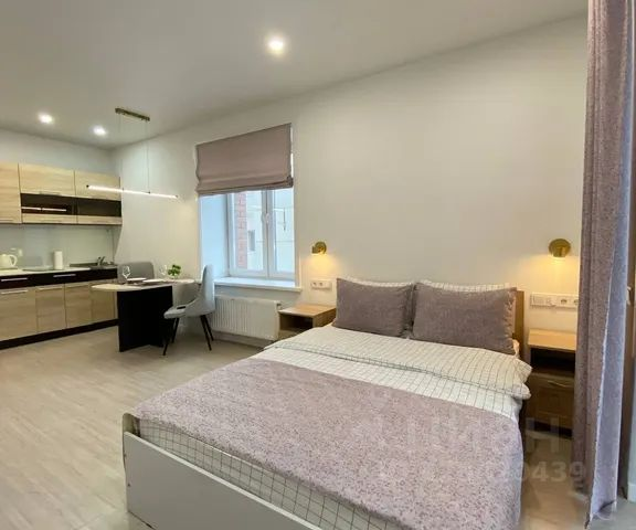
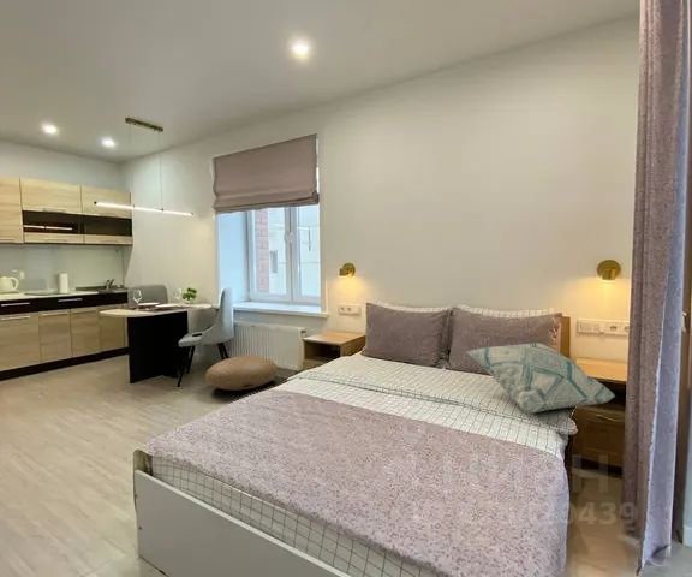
+ pouf (241, 371)
+ decorative pillow (533, 374)
